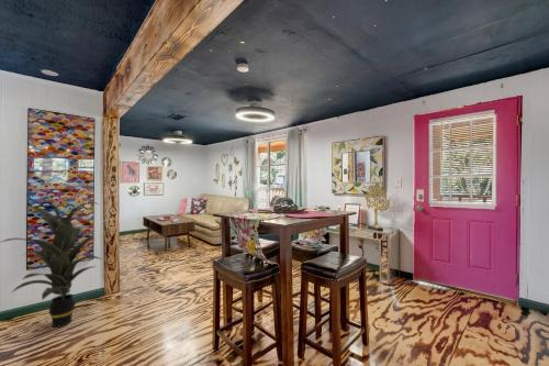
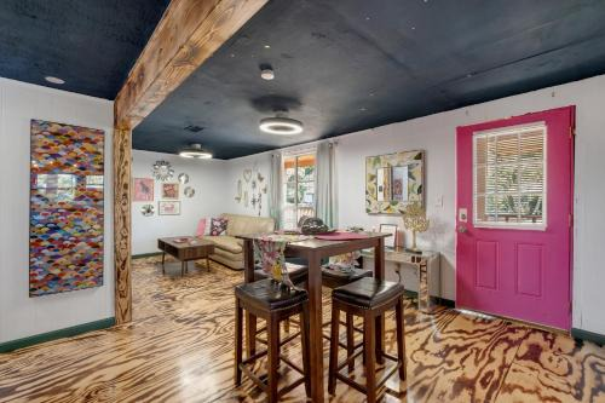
- indoor plant (56, 259)
